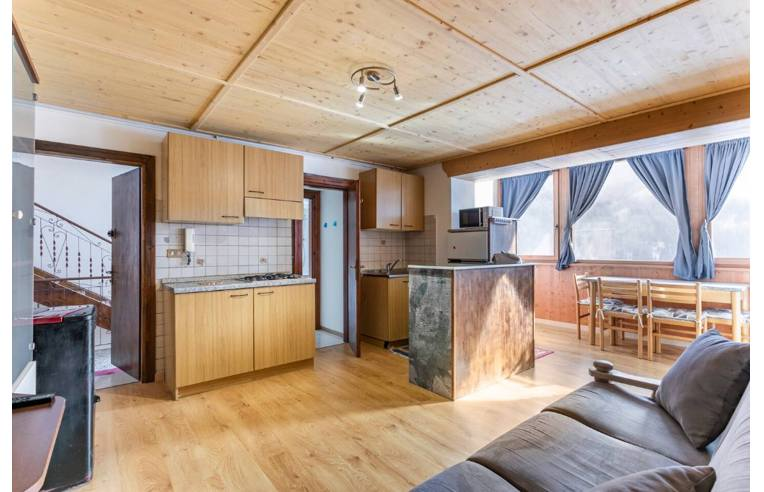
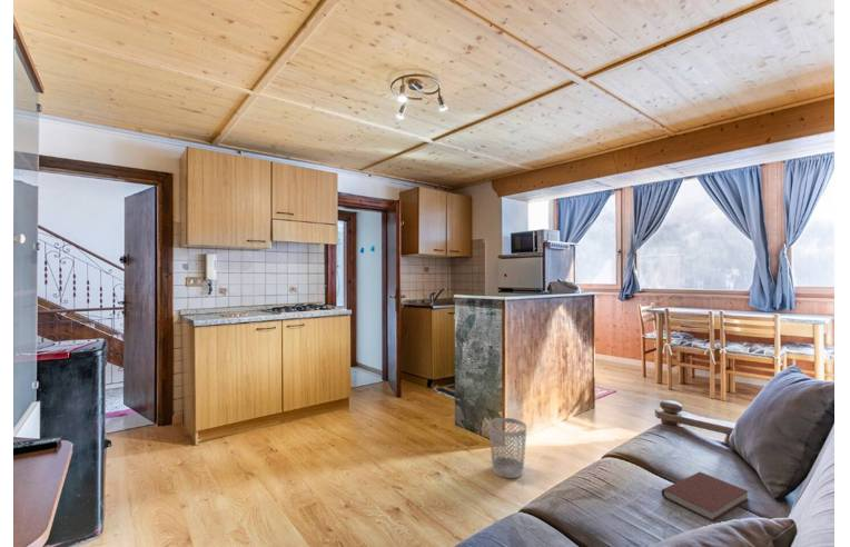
+ book (704, 494)
+ wastebasket (507, 448)
